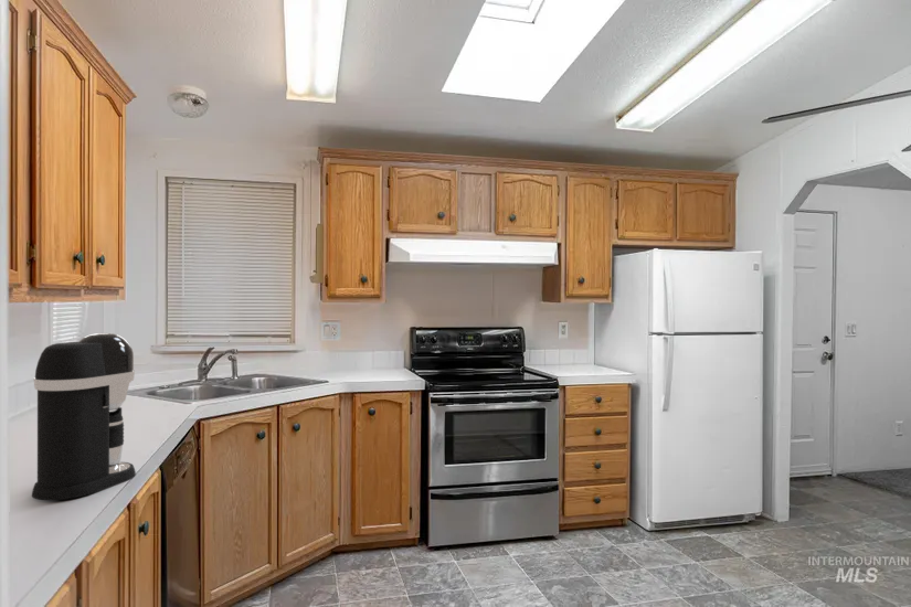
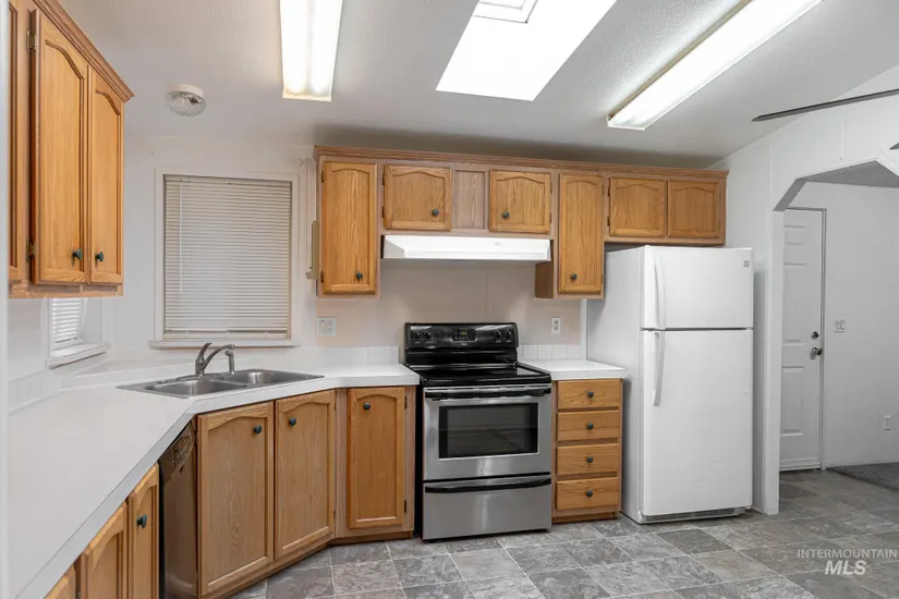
- coffee maker (86, 409)
